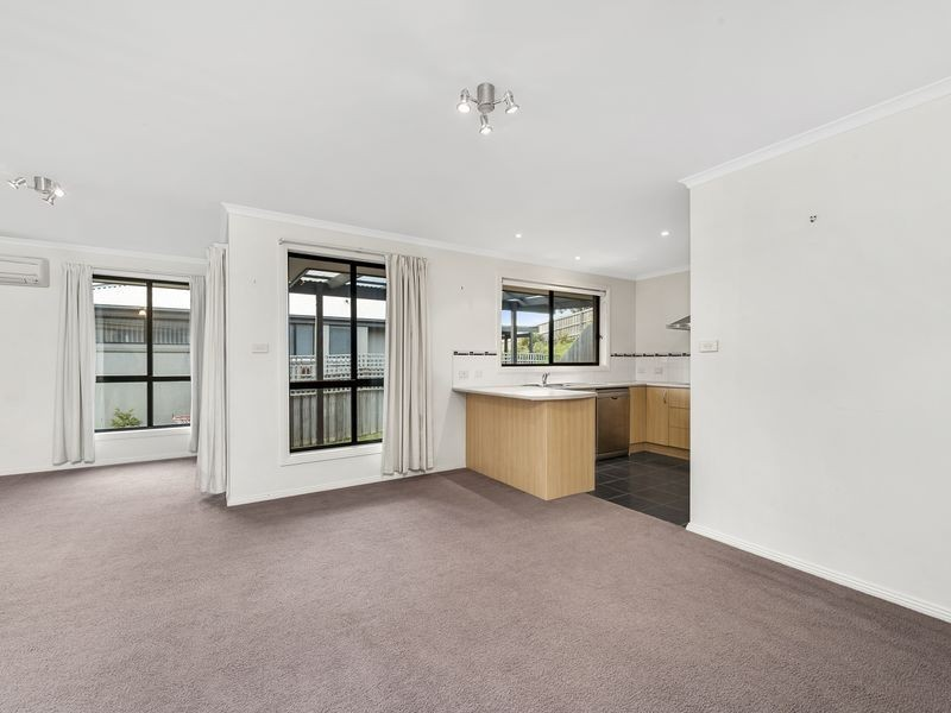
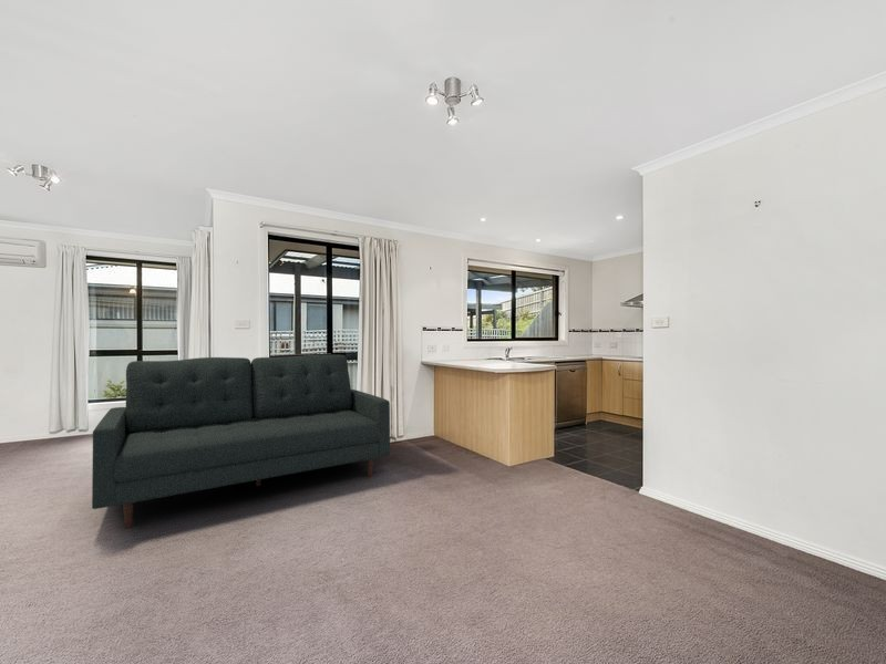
+ sofa (257, 421)
